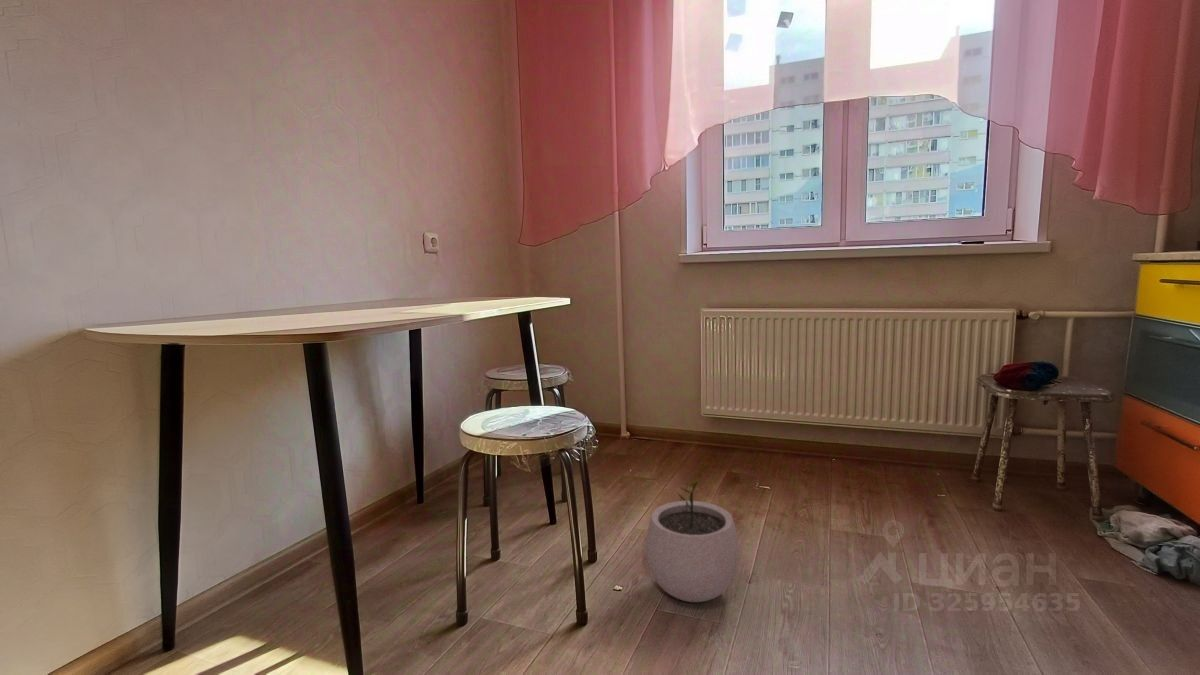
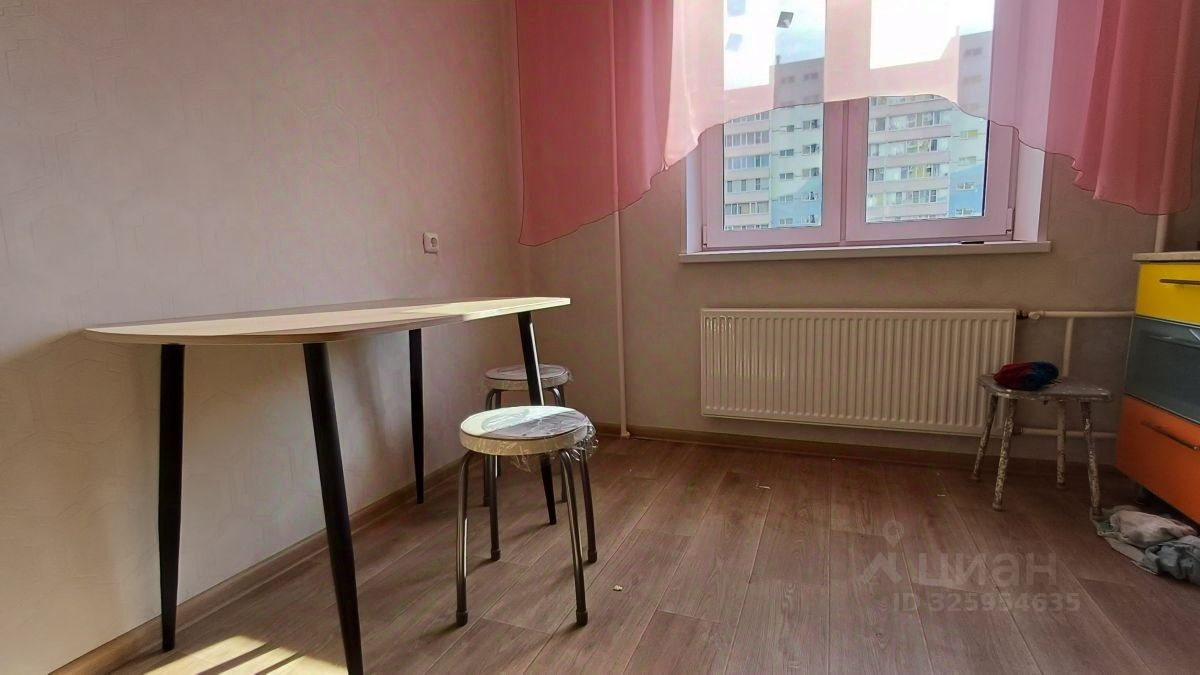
- plant pot (691, 538)
